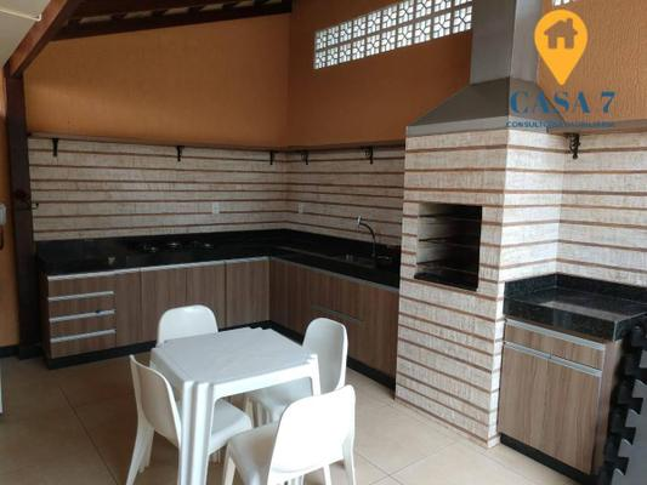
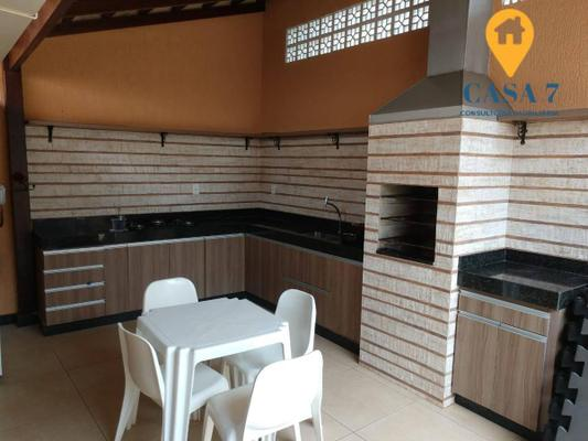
+ potted plant (117, 216)
